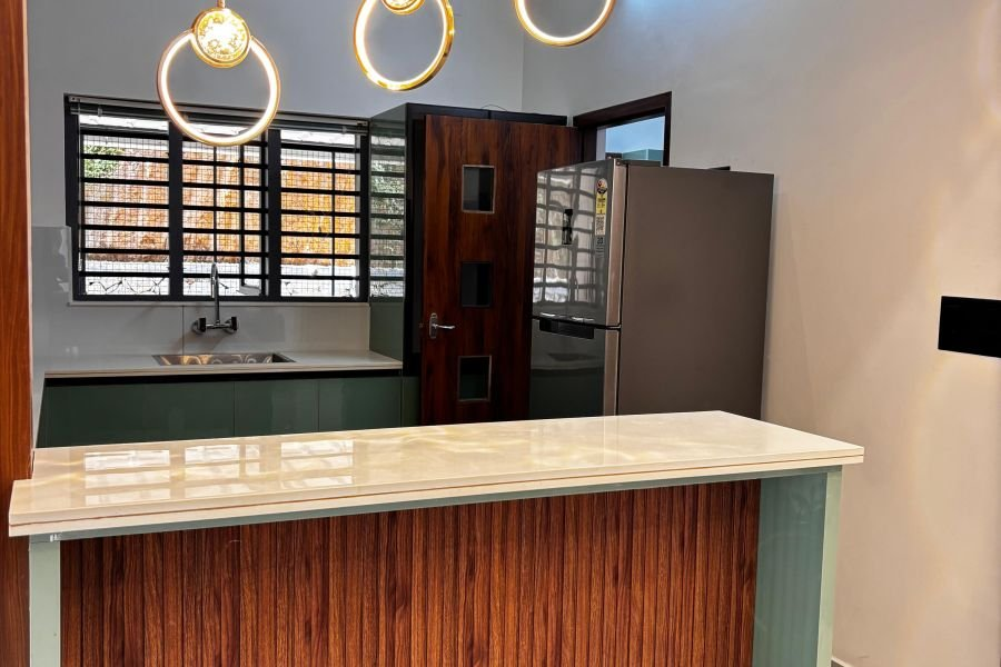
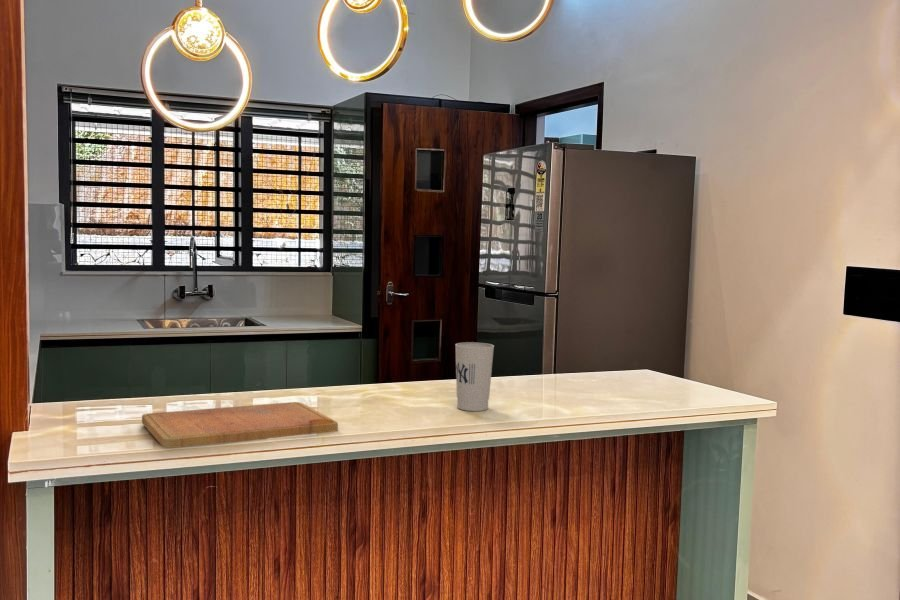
+ cutting board (239, 422)
+ cup (473, 376)
